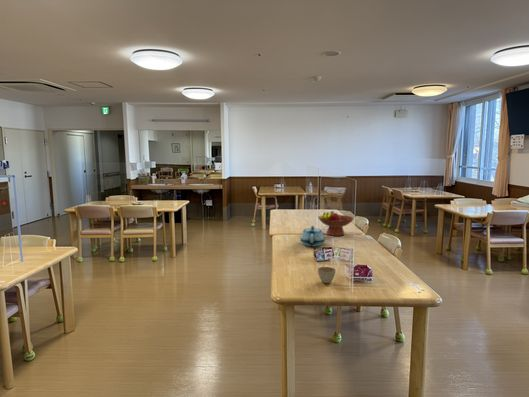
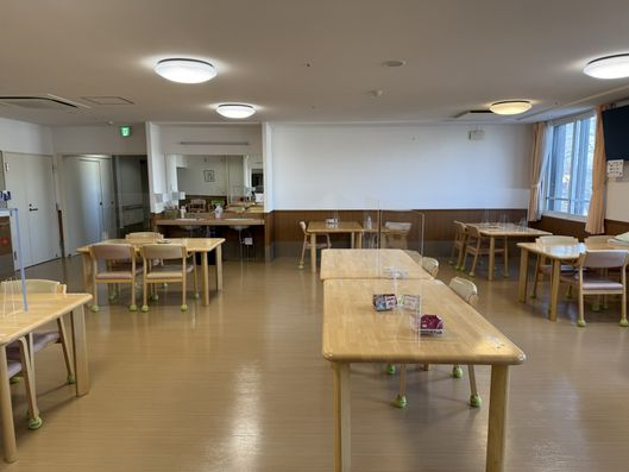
- fruit bowl (335, 222)
- teapot (312, 235)
- flower pot (326, 275)
